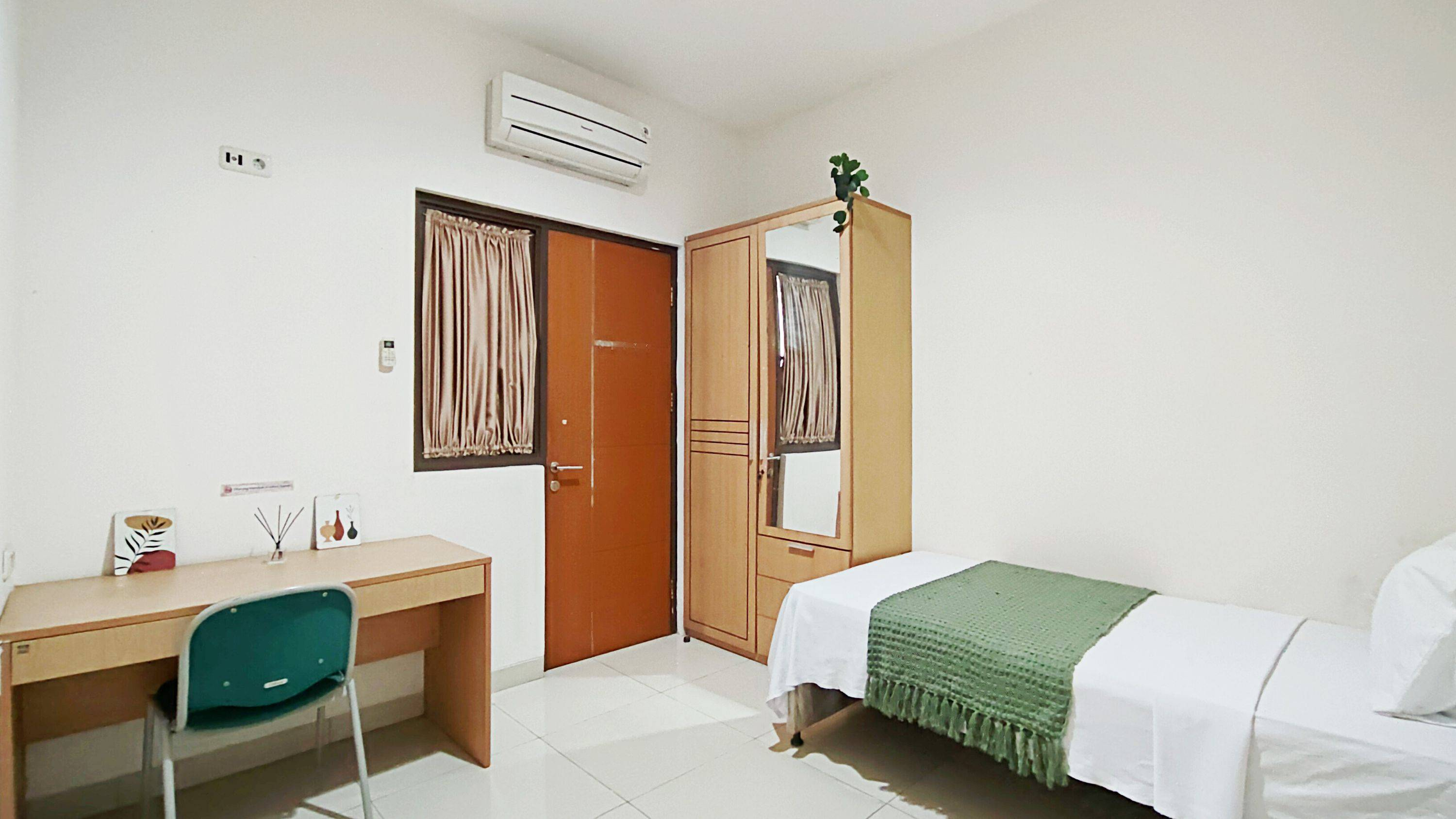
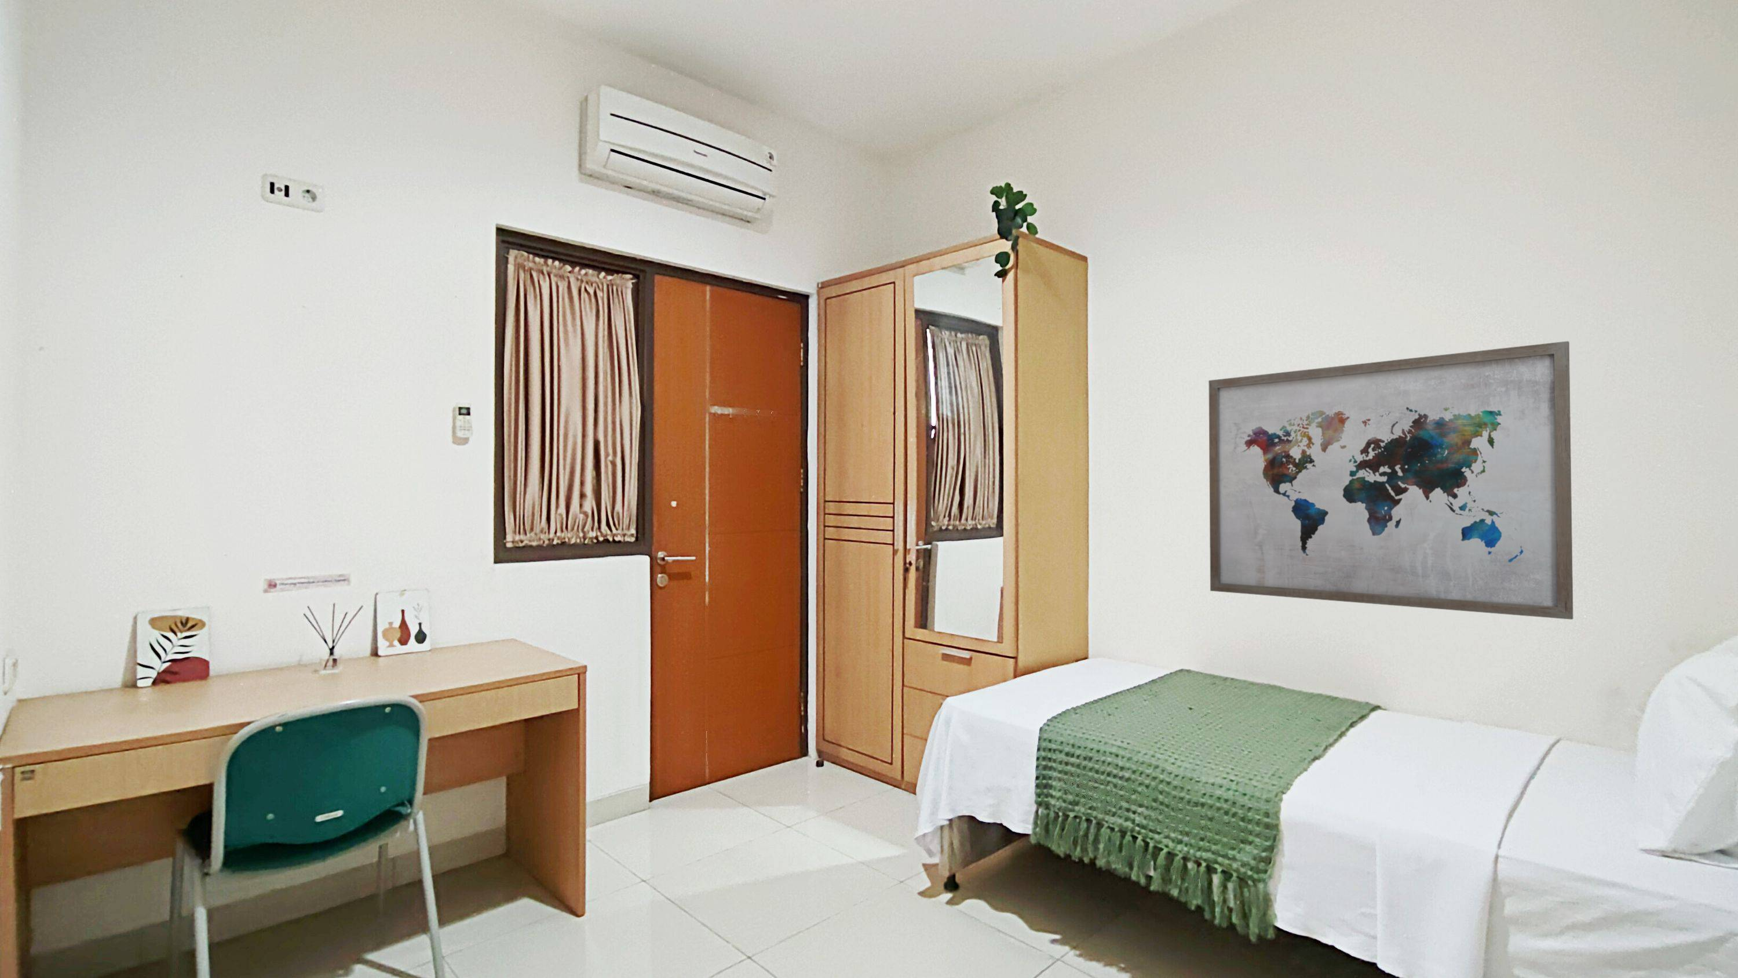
+ wall art (1366, 482)
